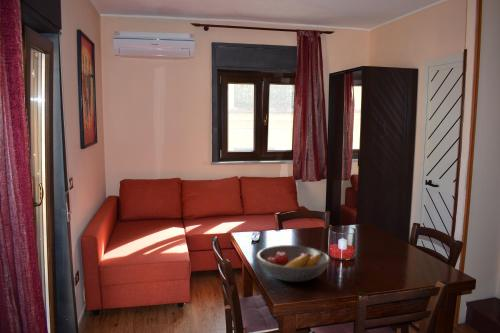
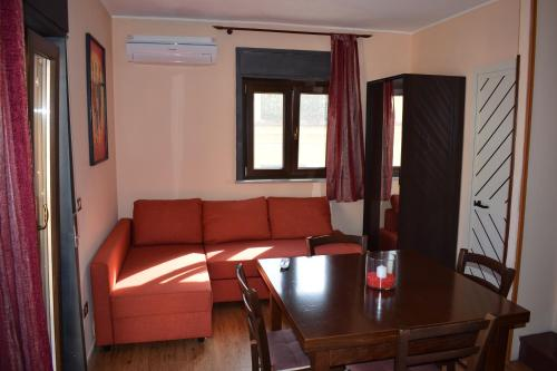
- fruit bowl (292, 263)
